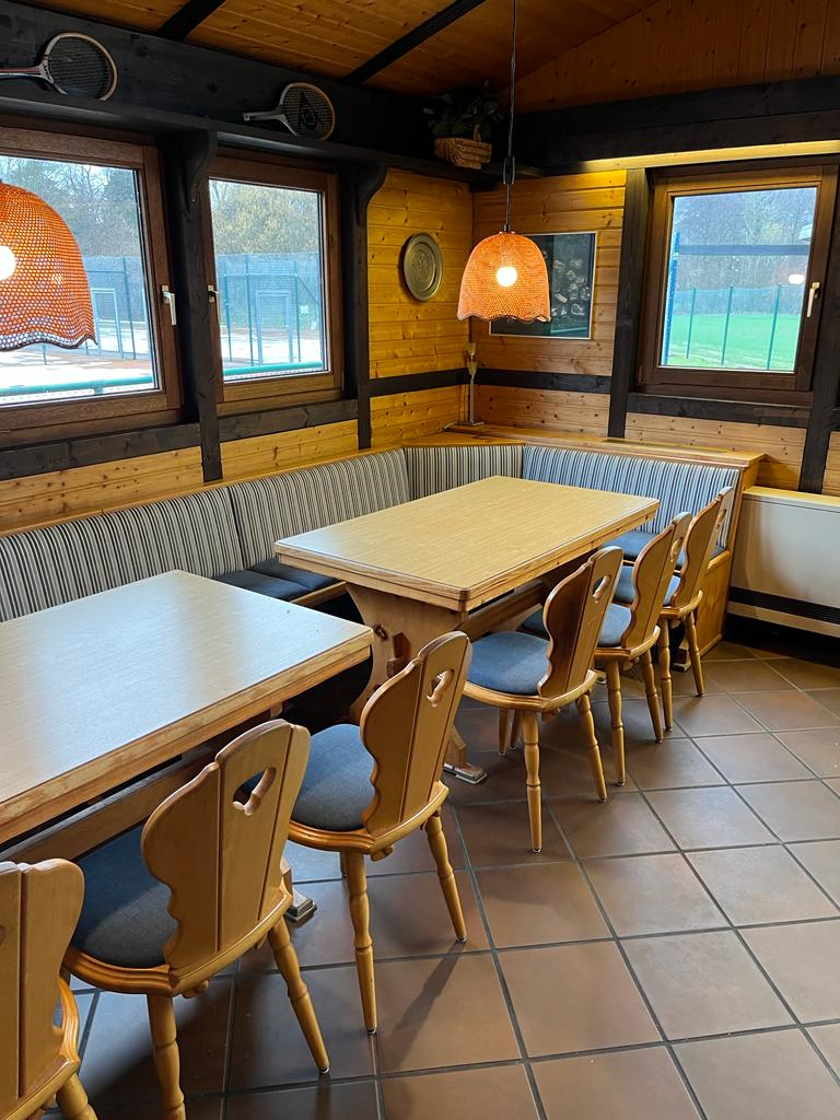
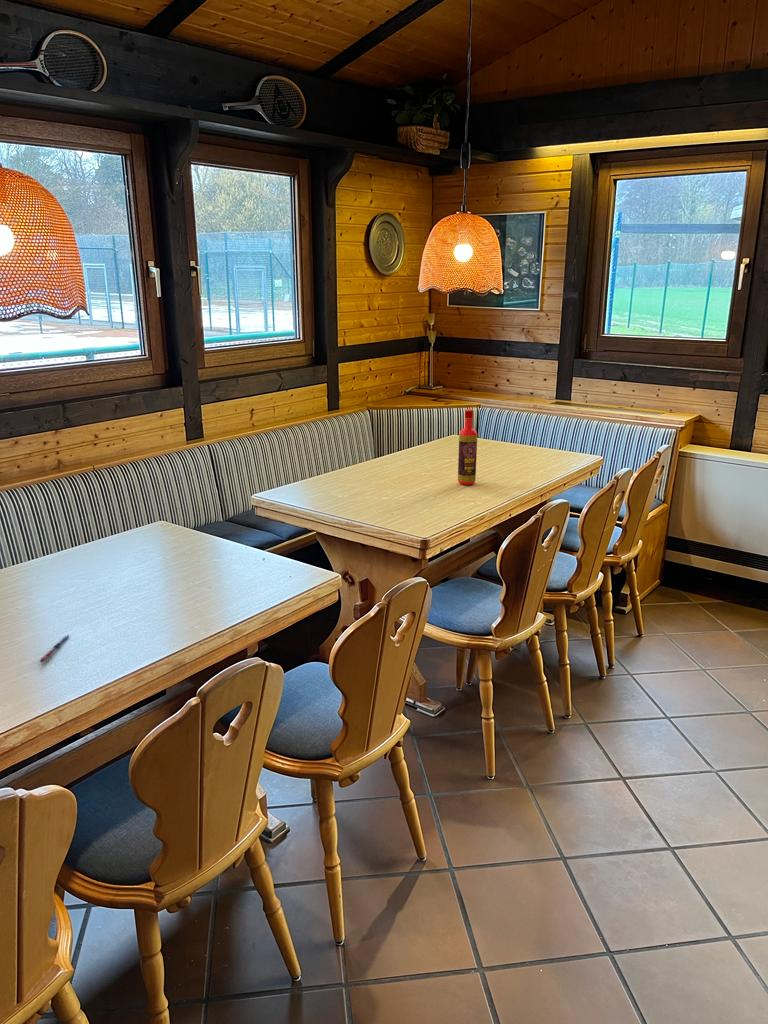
+ pen (55, 647)
+ bottle (467, 446)
